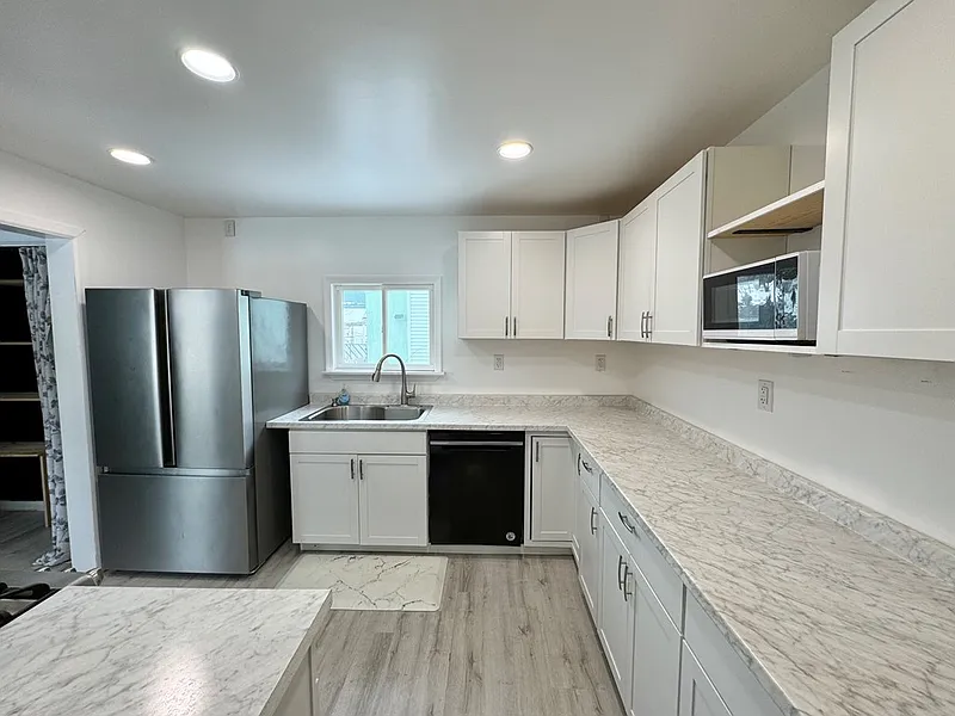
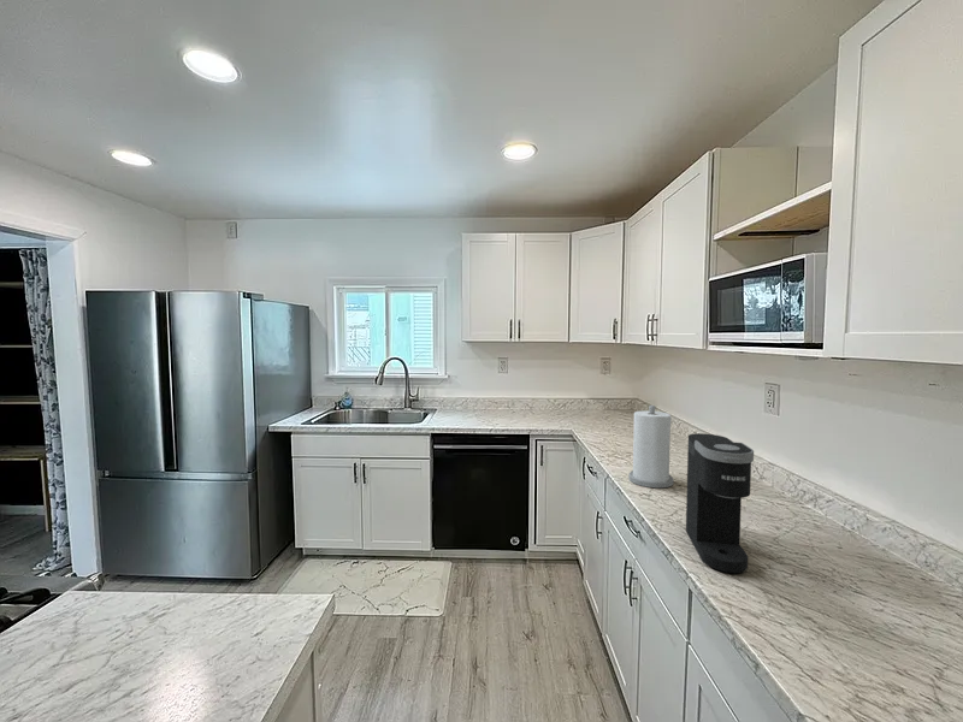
+ coffee maker (715, 495)
+ paper towel (651, 443)
